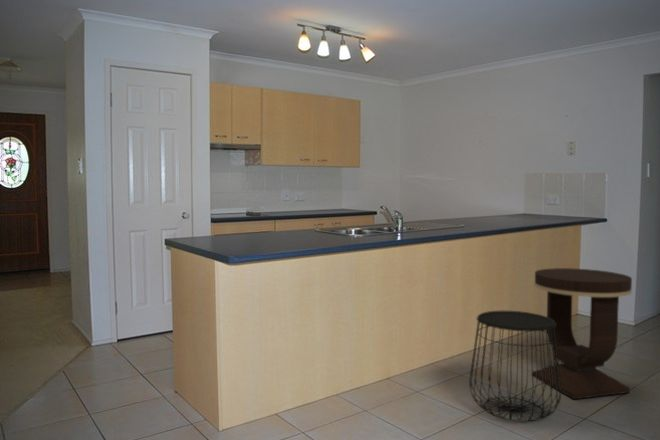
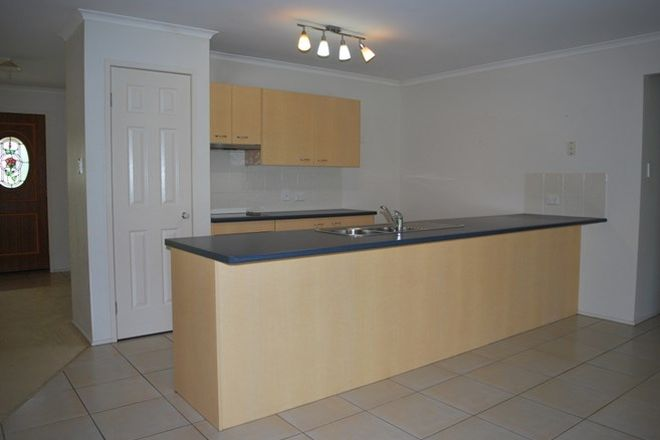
- side table (511, 364)
- side table (572, 332)
